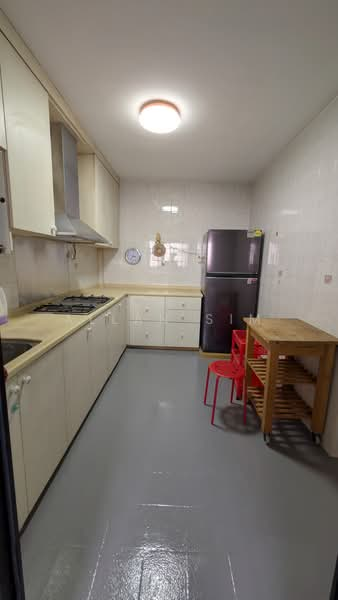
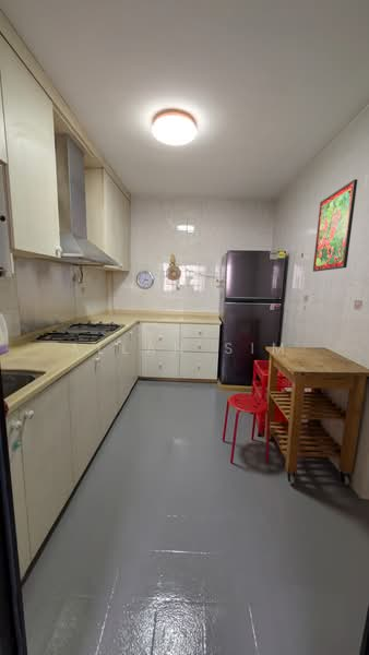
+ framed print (332, 231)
